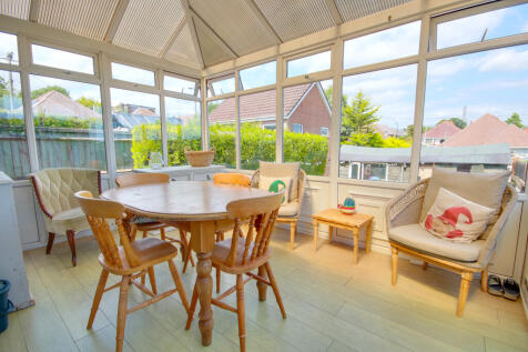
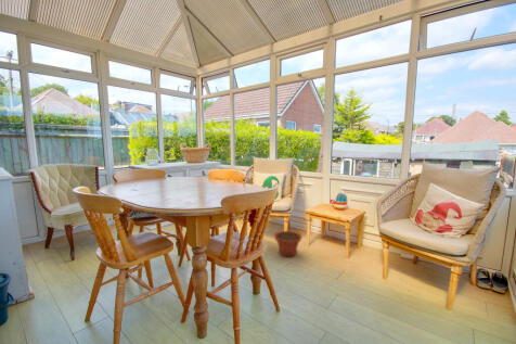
+ plant pot (287, 244)
